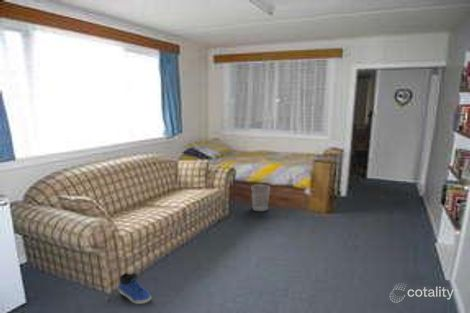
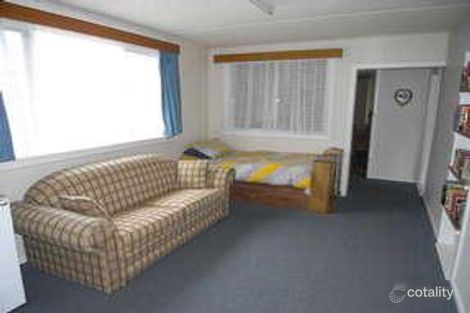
- sneaker (134, 286)
- wastebasket (260, 197)
